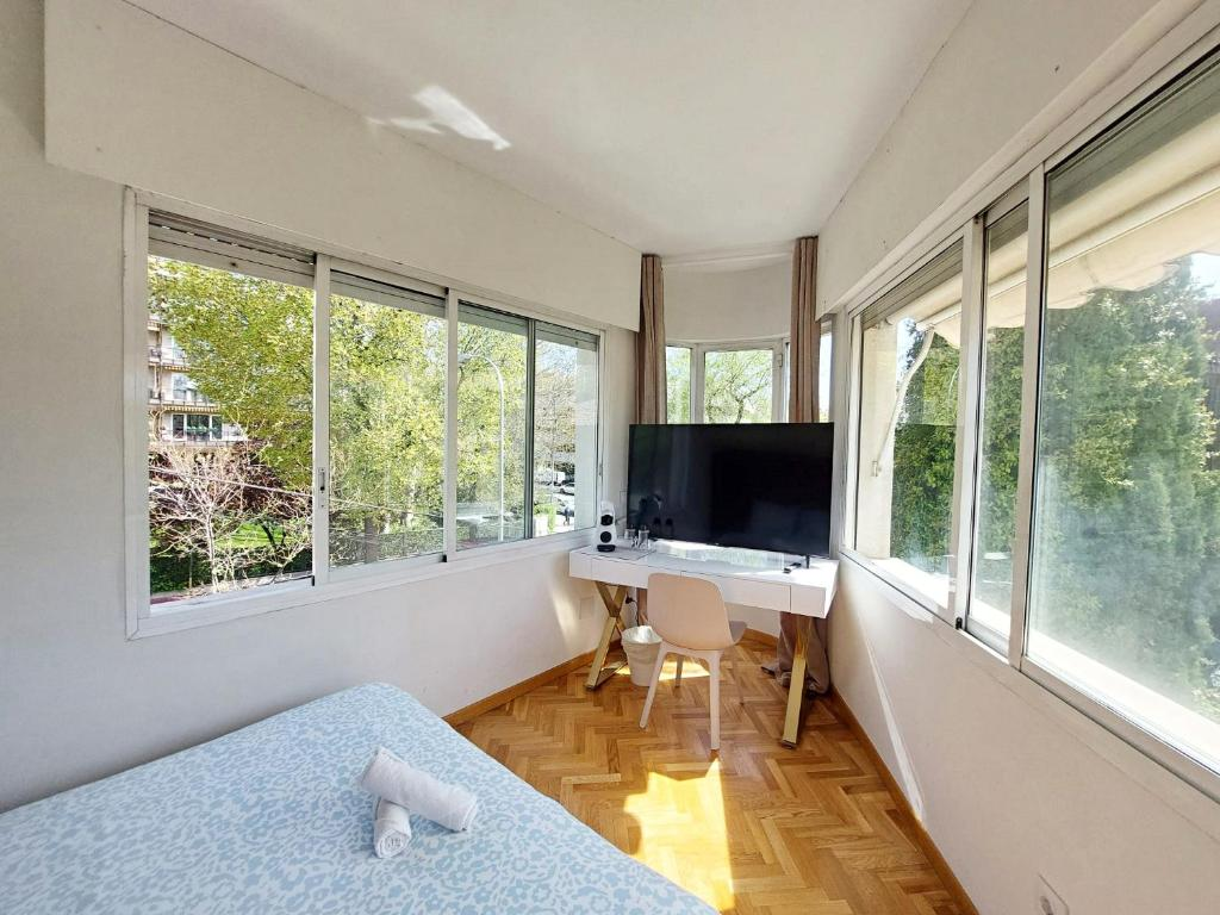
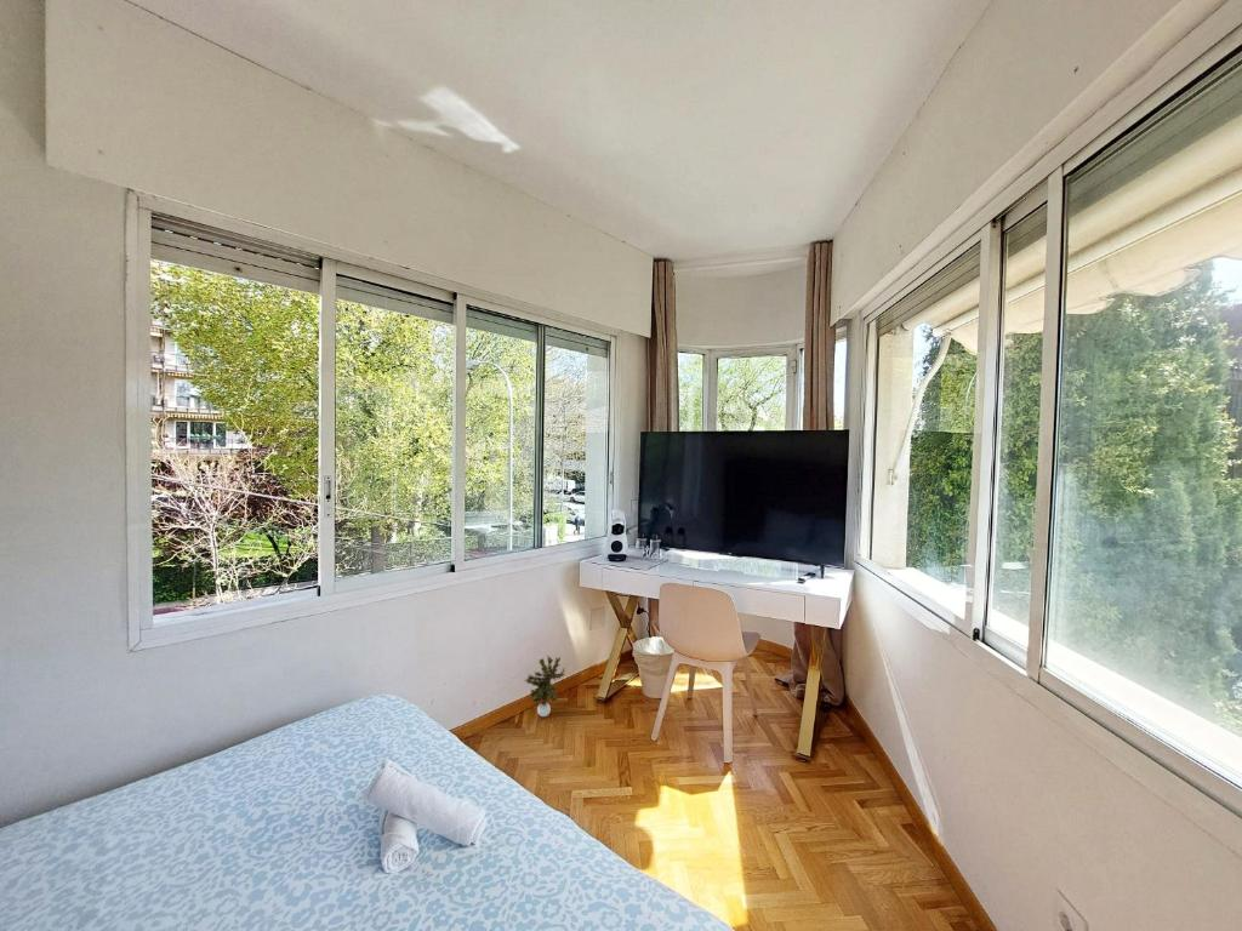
+ potted plant (548, 686)
